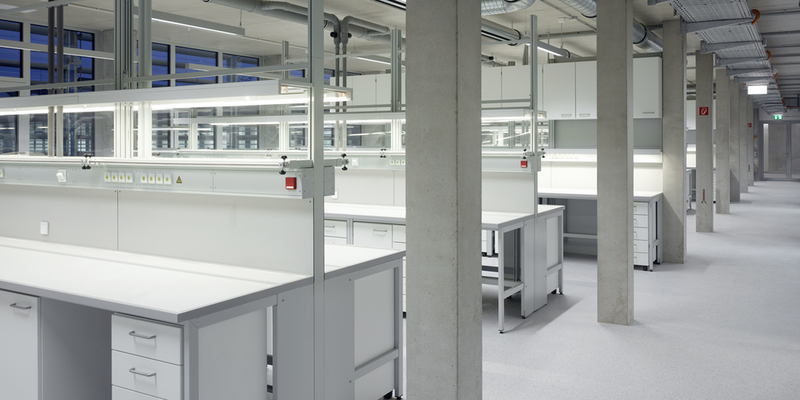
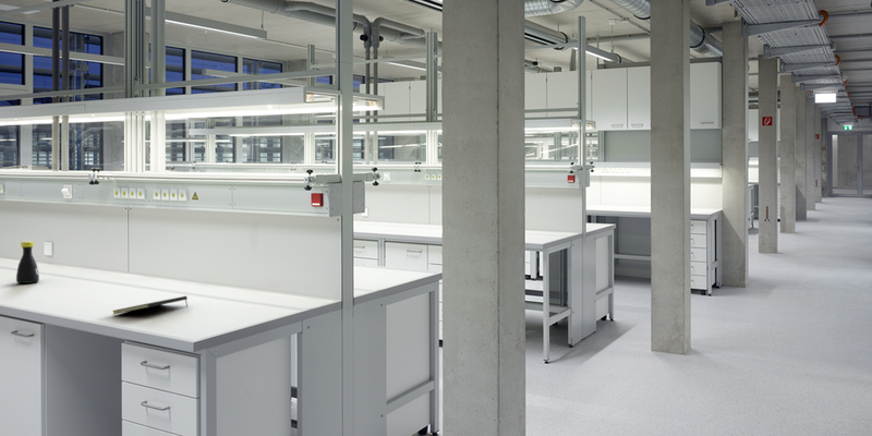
+ bottle (27, 262)
+ notepad (150, 304)
